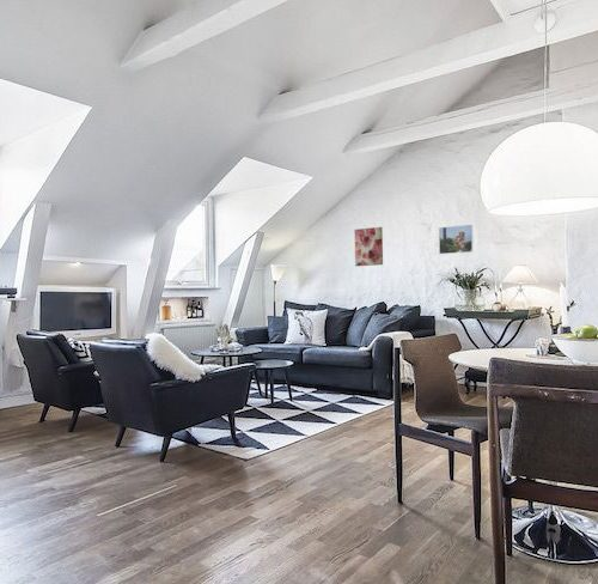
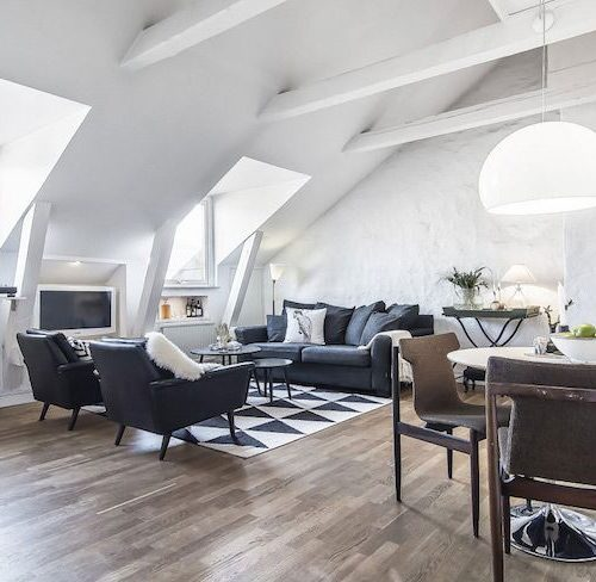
- wall art (368, 247)
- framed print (454, 239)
